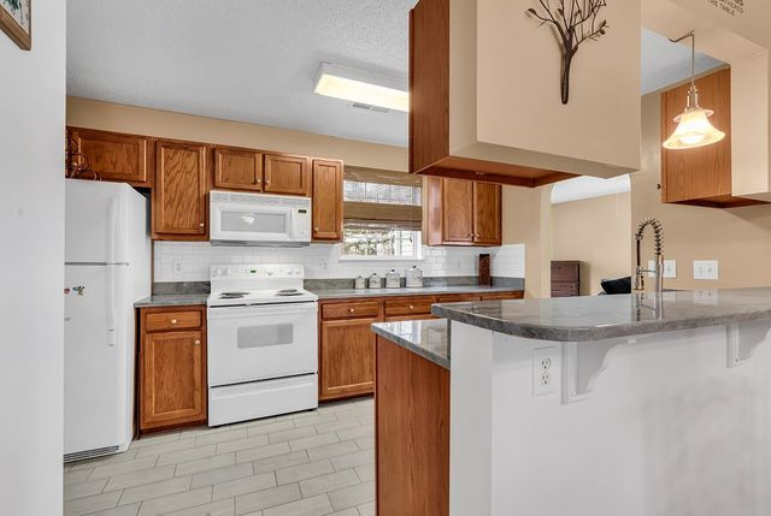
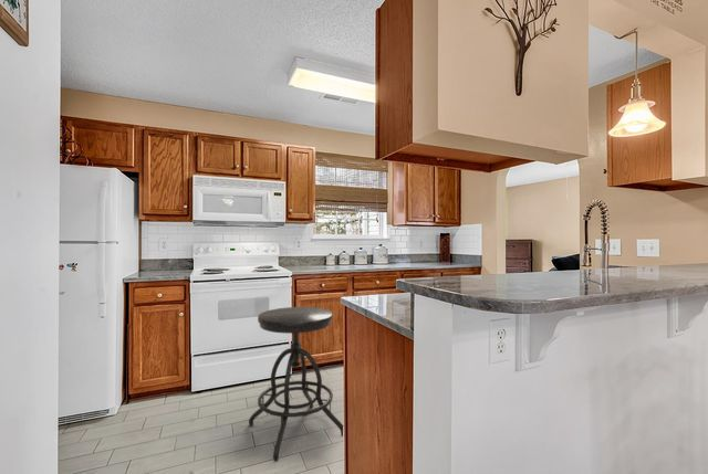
+ stool (295, 367)
